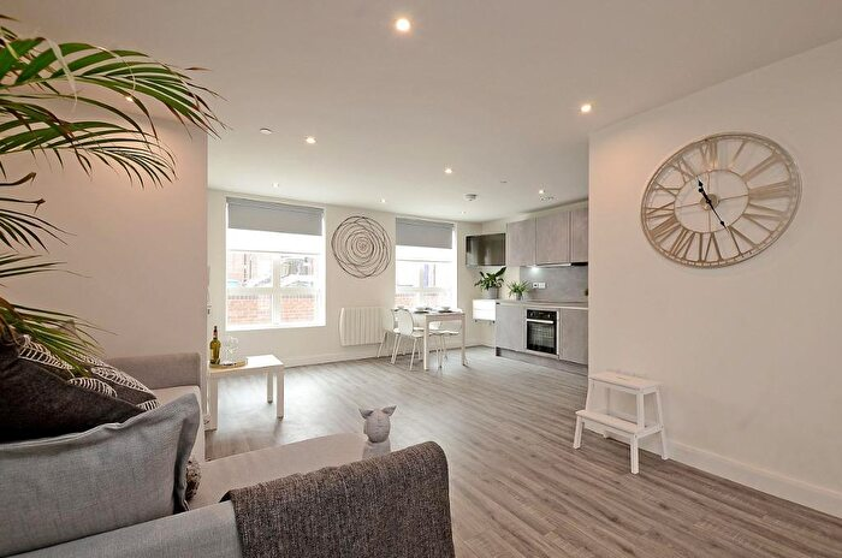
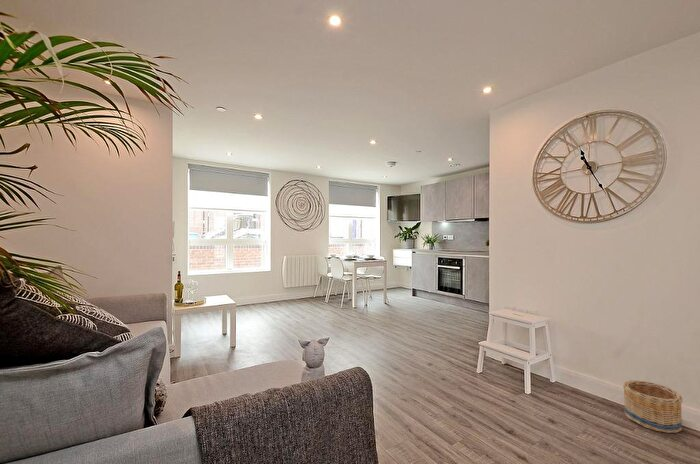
+ basket (651, 405)
